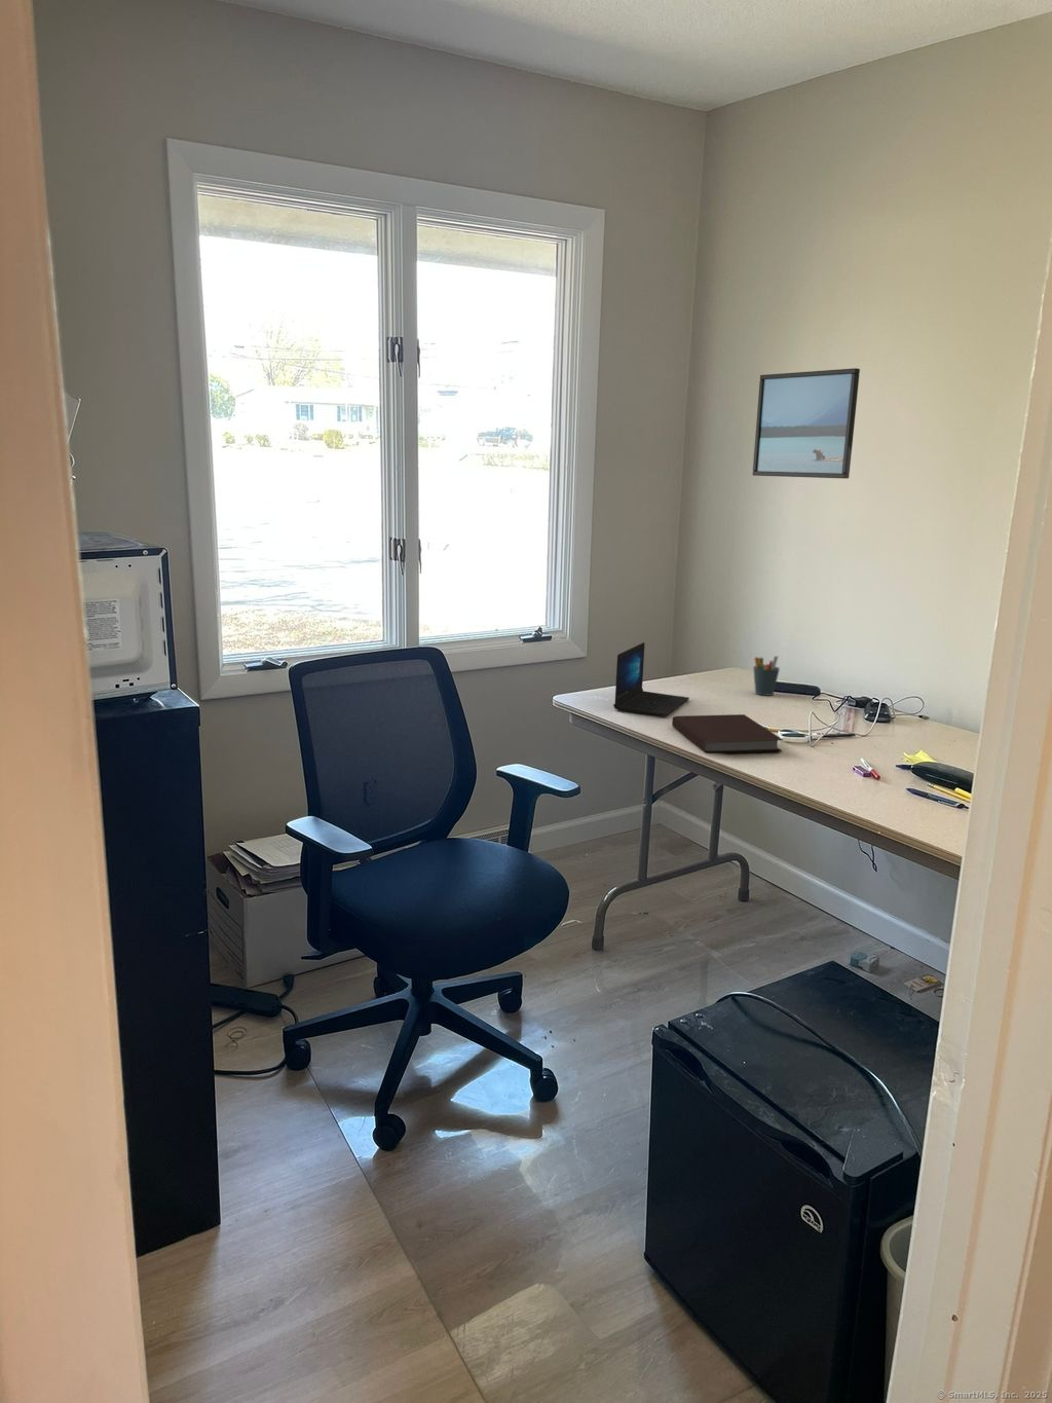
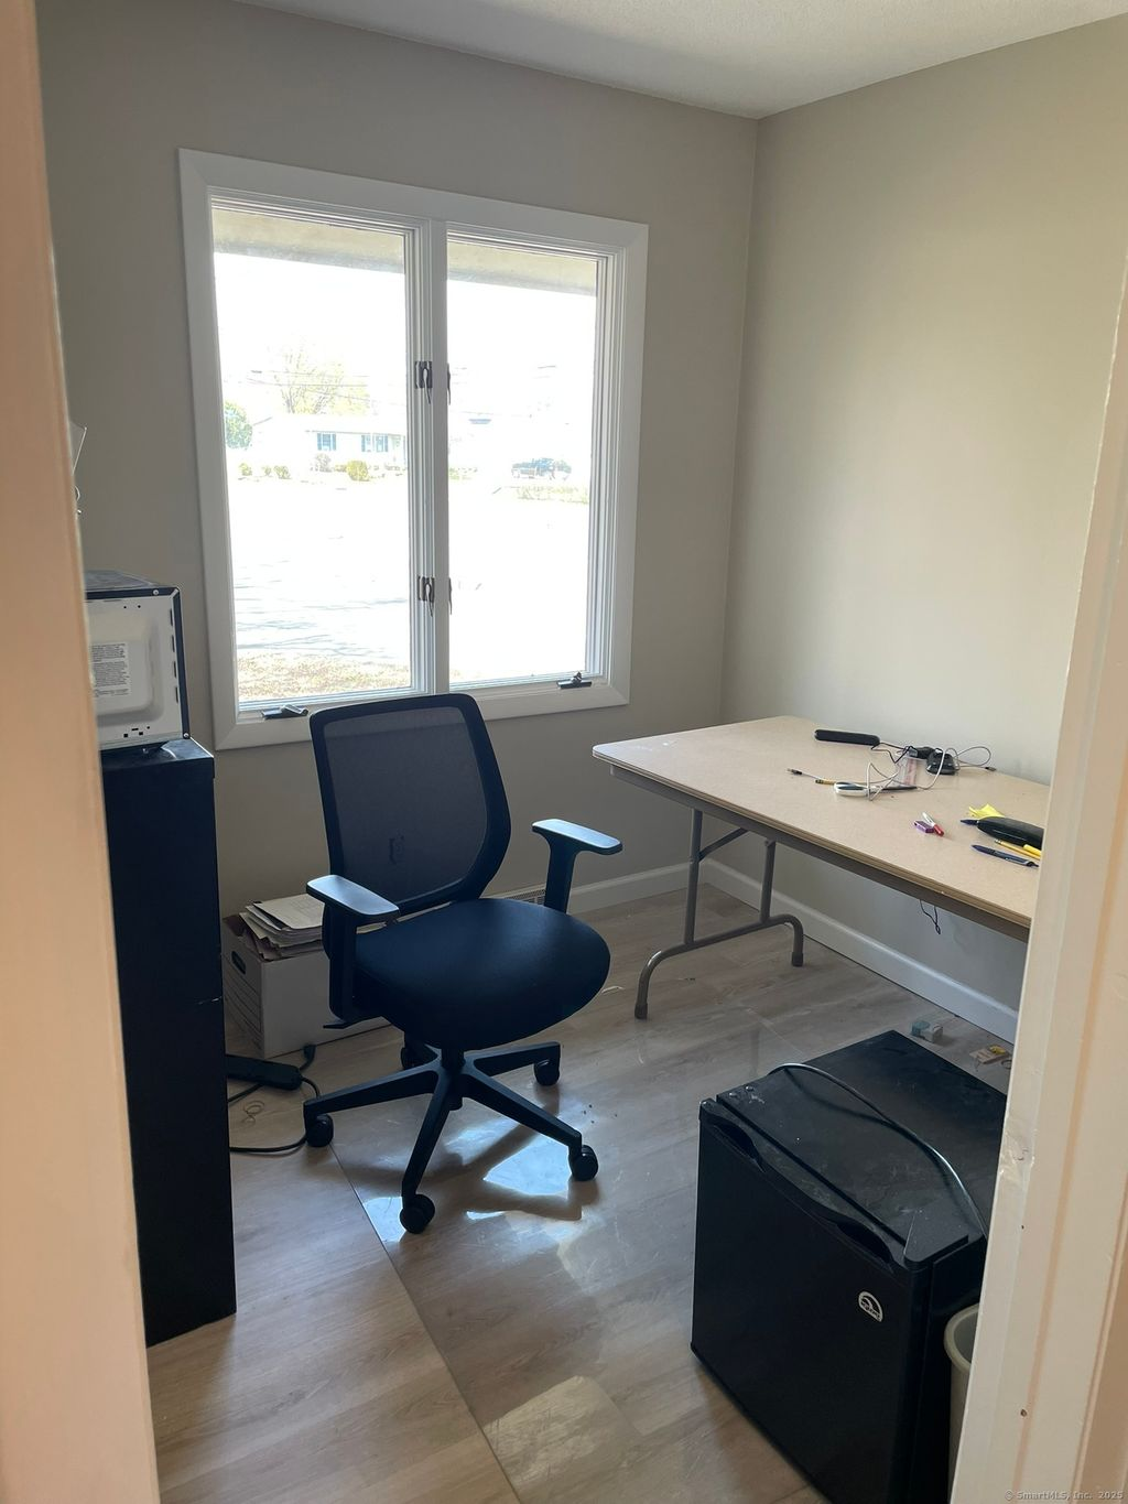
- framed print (802, 425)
- laptop (642, 678)
- pen holder (766, 673)
- notebook (724, 733)
